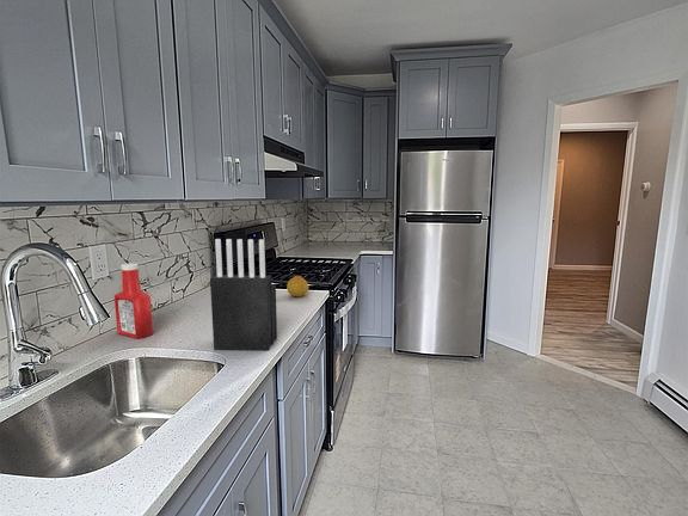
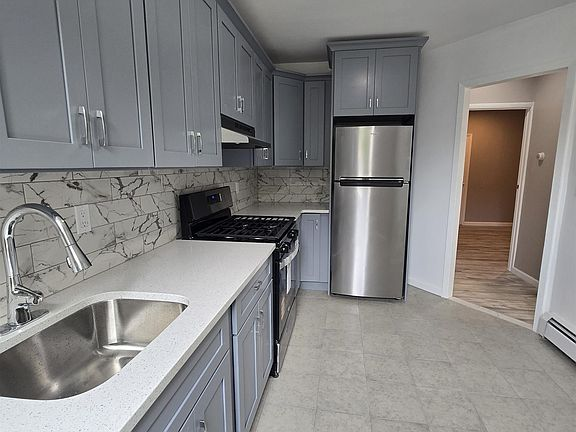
- knife block (245, 291)
- fruit (297, 285)
- soap bottle (131, 299)
